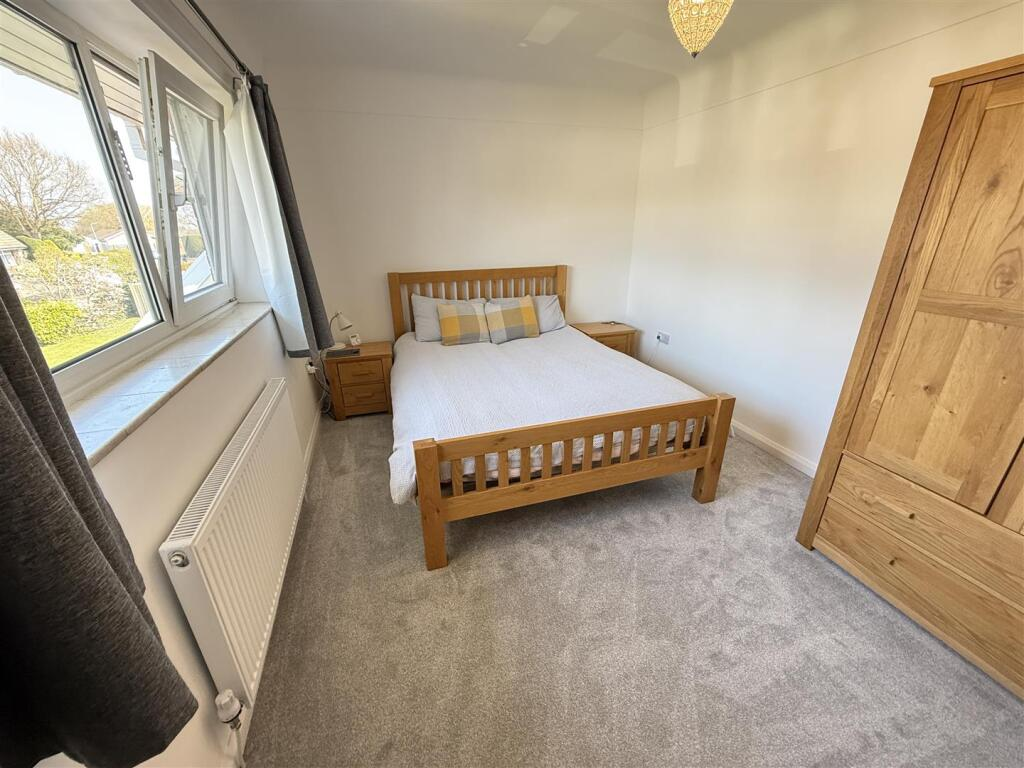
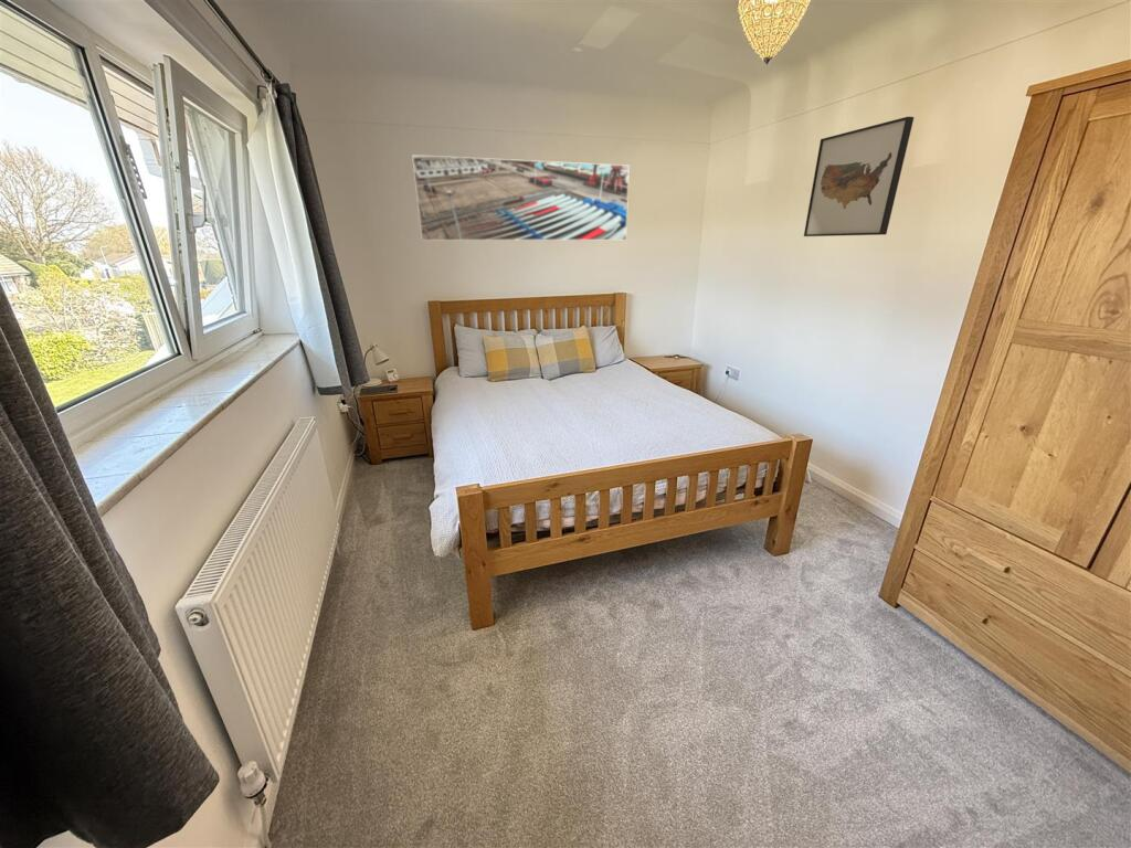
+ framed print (528, 201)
+ wall art (852, 184)
